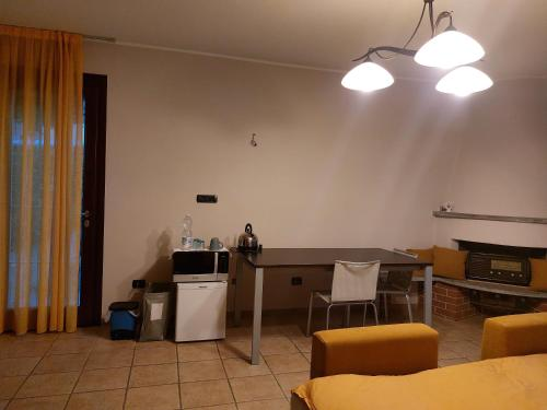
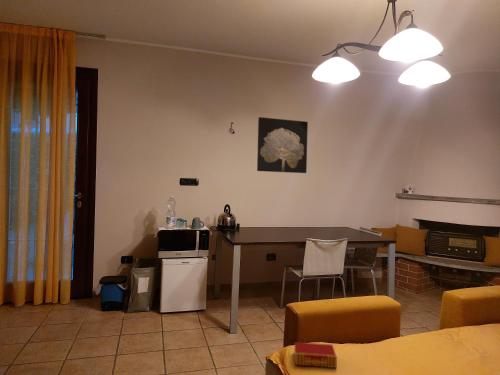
+ book (314, 354)
+ wall art (282, 145)
